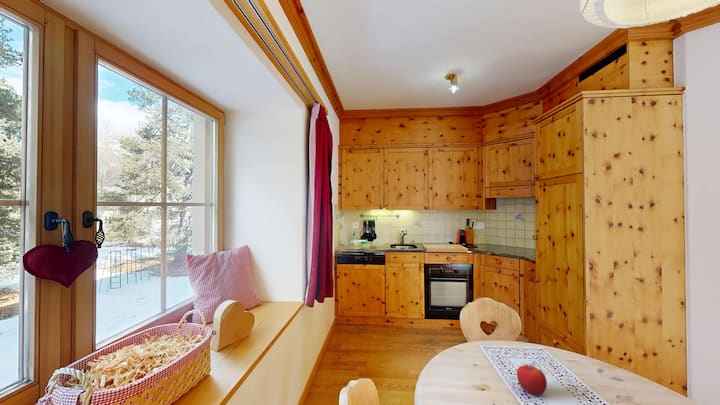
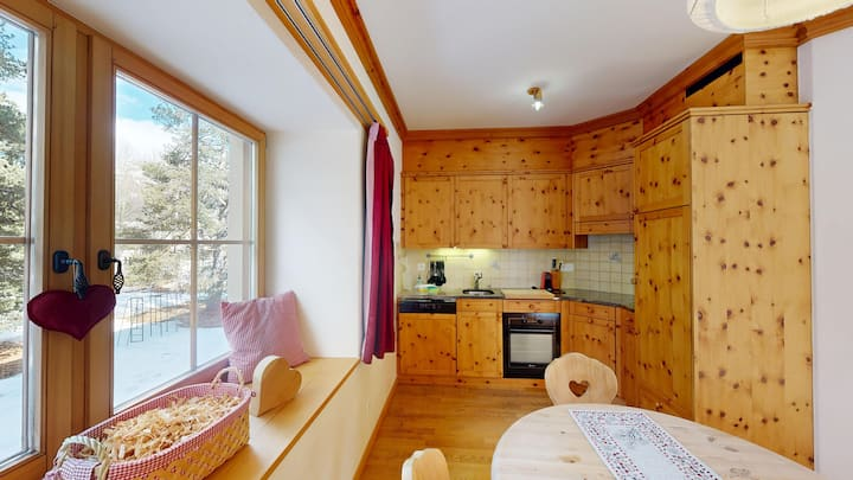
- fruit (531, 378)
